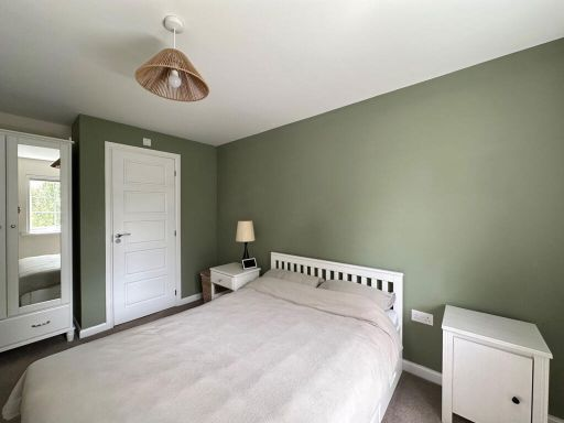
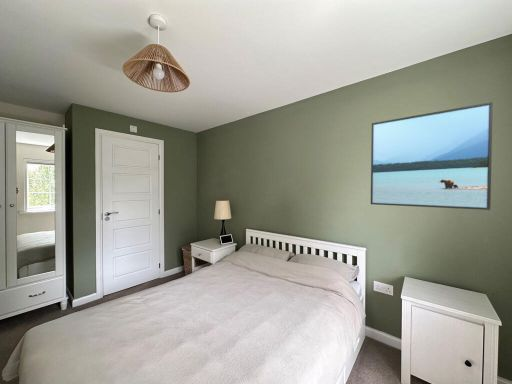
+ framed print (422, 160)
